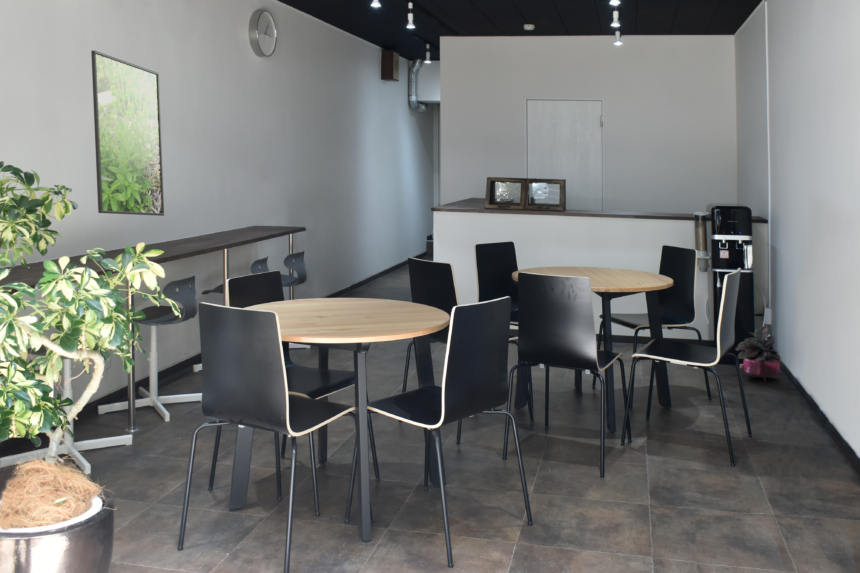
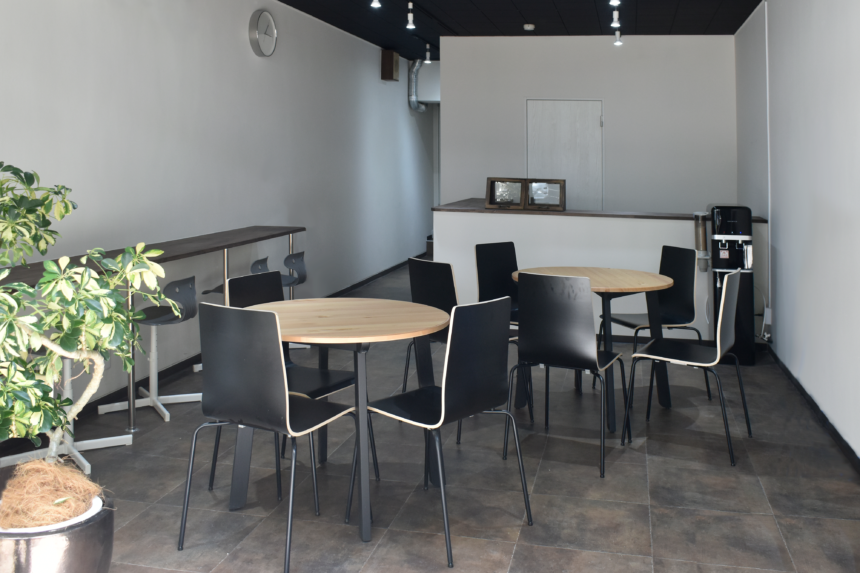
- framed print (130, 138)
- potted plant (759, 352)
